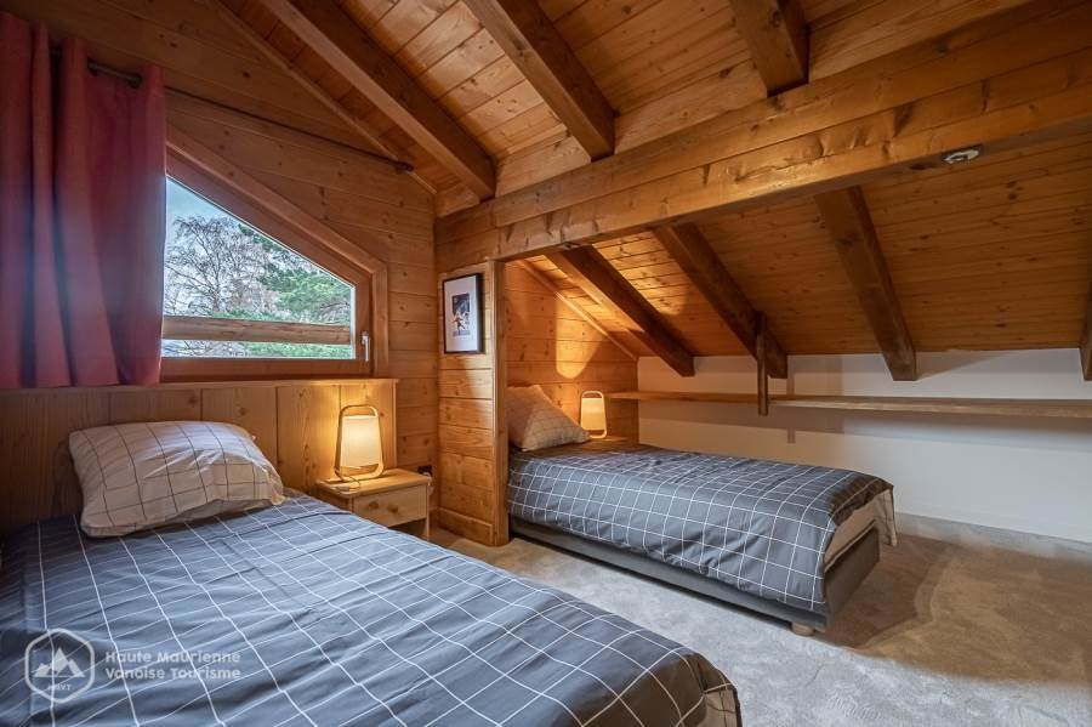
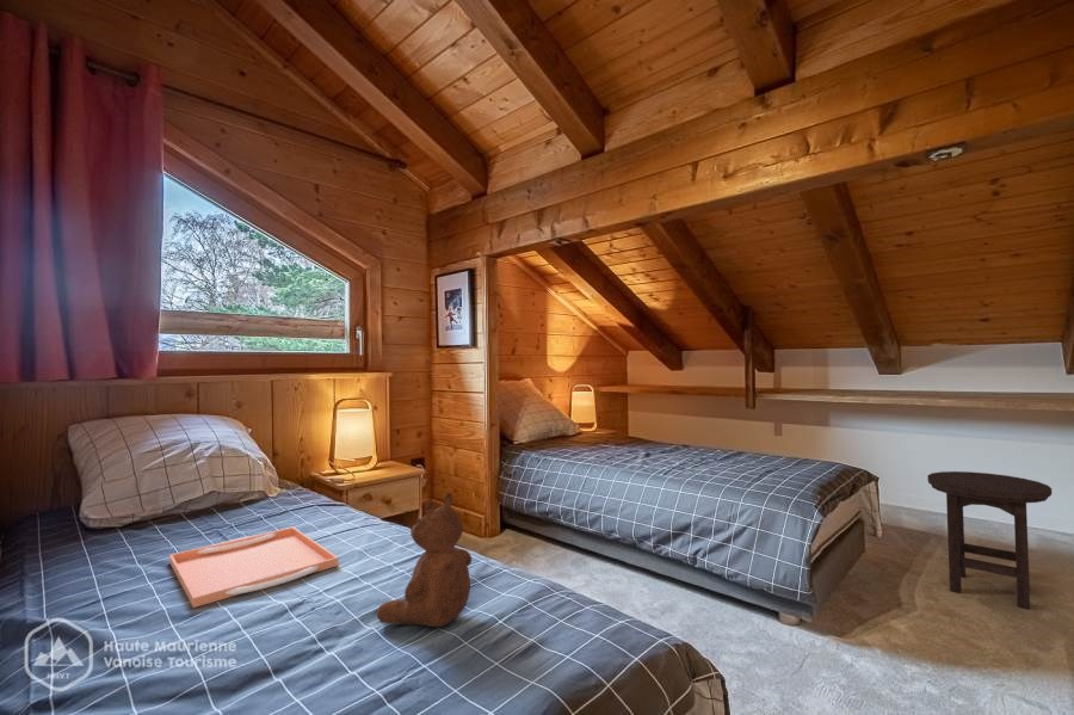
+ stool (986, 547)
+ serving tray (252, 560)
+ teddy bear (425, 556)
